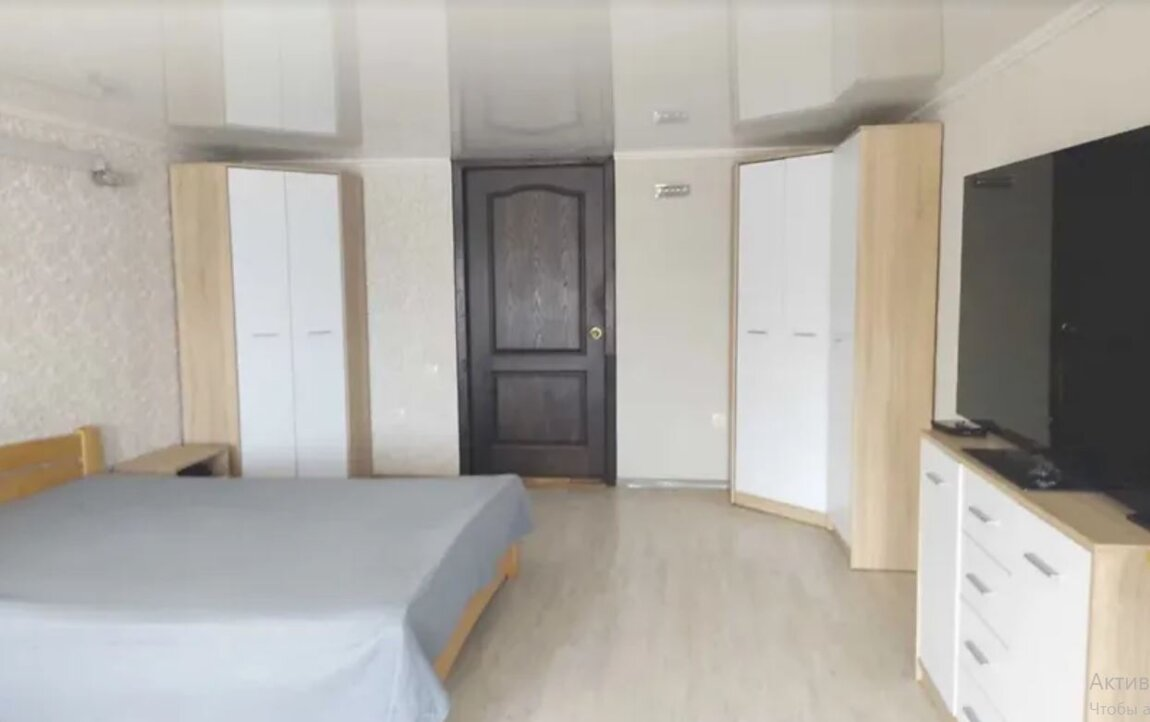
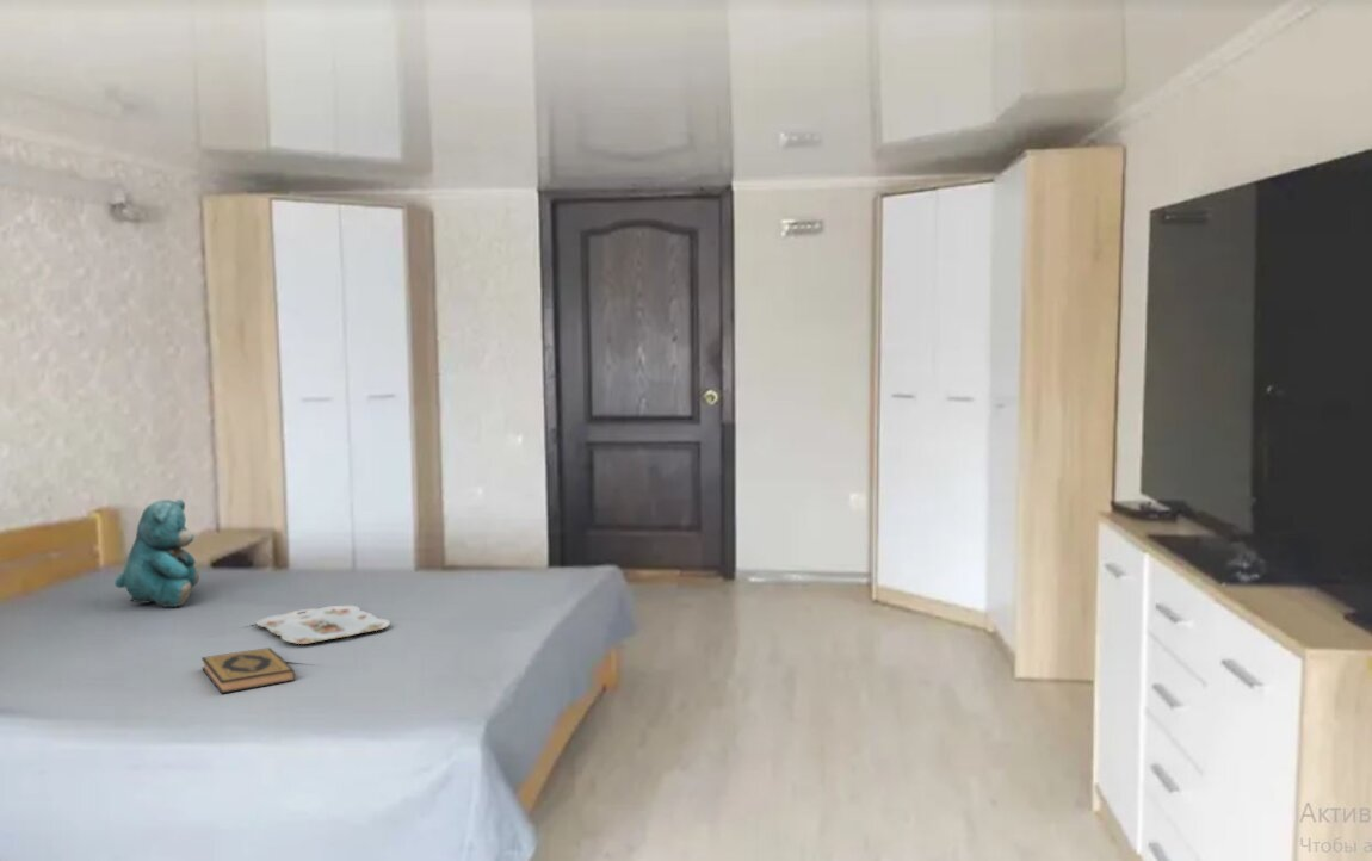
+ serving tray (322, 624)
+ teddy bear (163, 551)
+ hardback book (247, 668)
